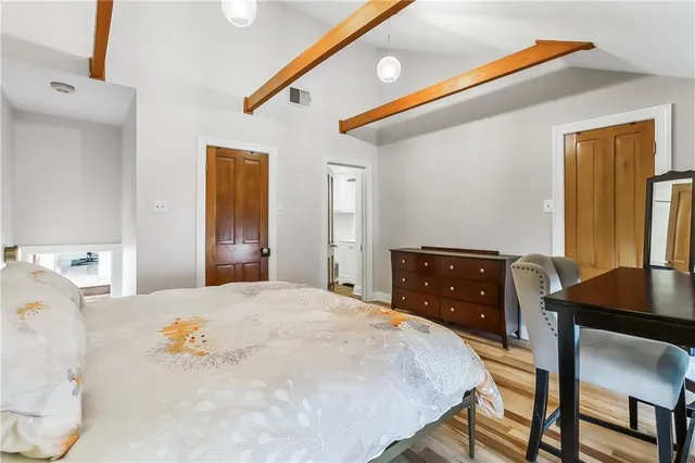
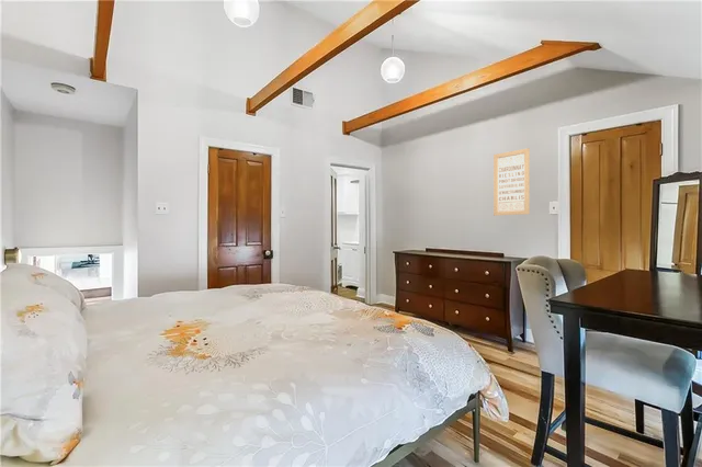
+ wall art (510, 183)
